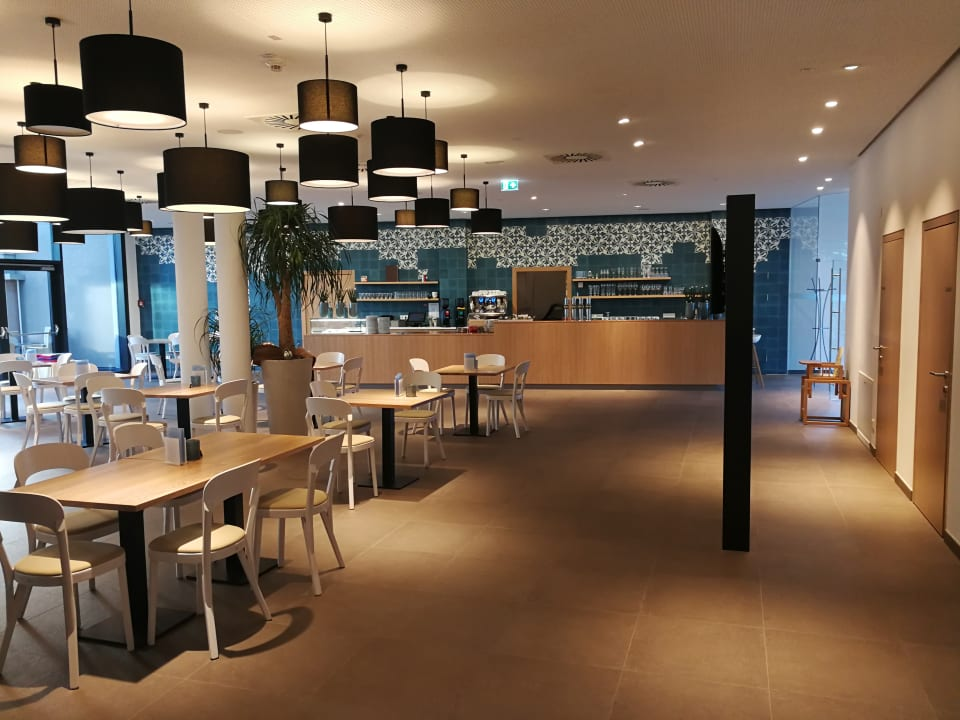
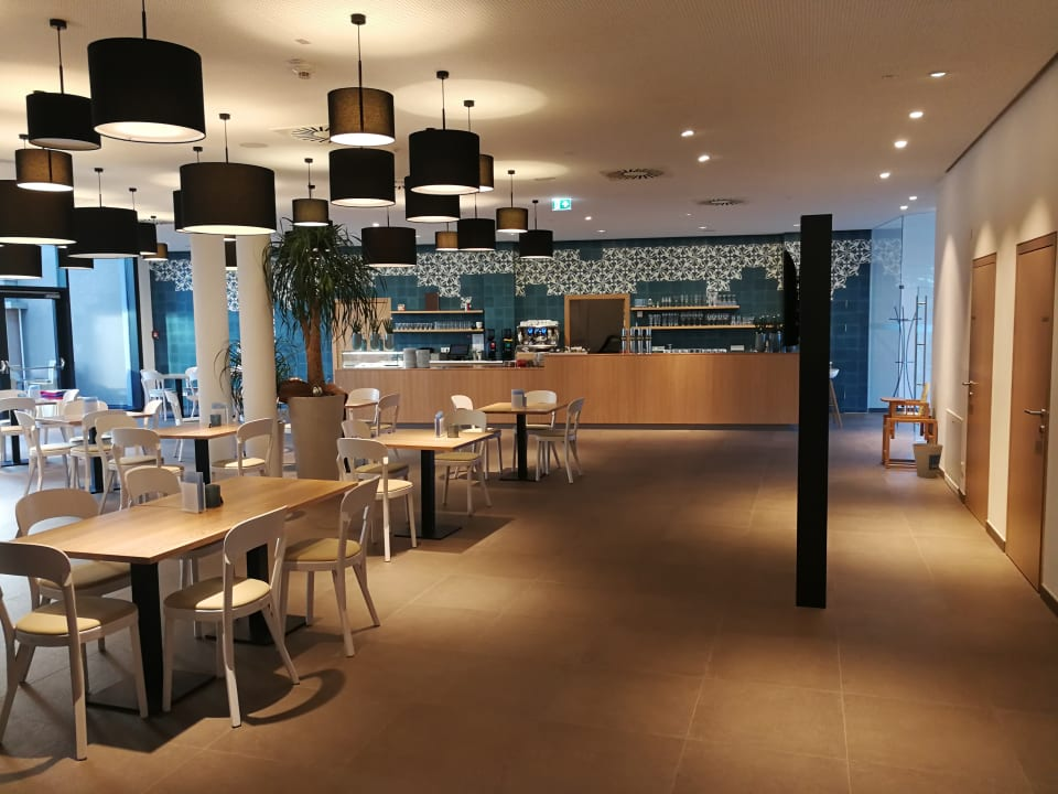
+ trash can (927, 460)
